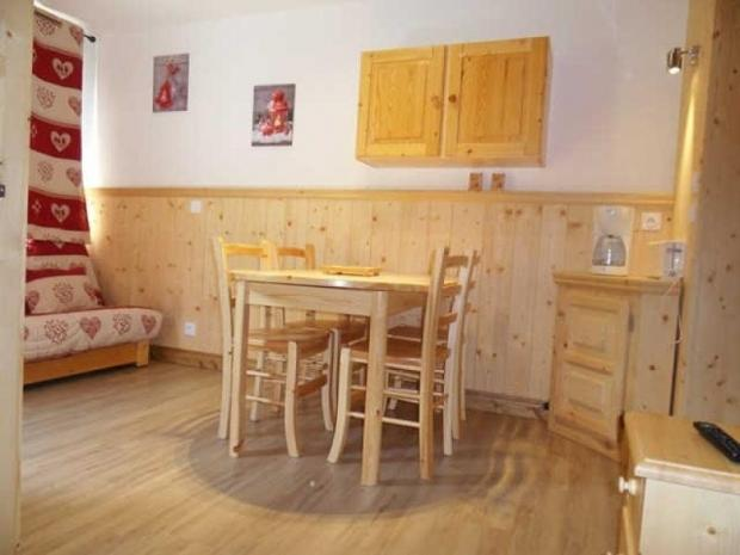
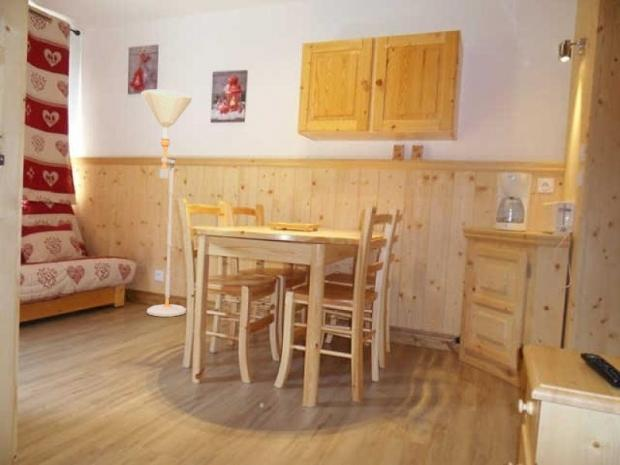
+ floor lamp (169, 206)
